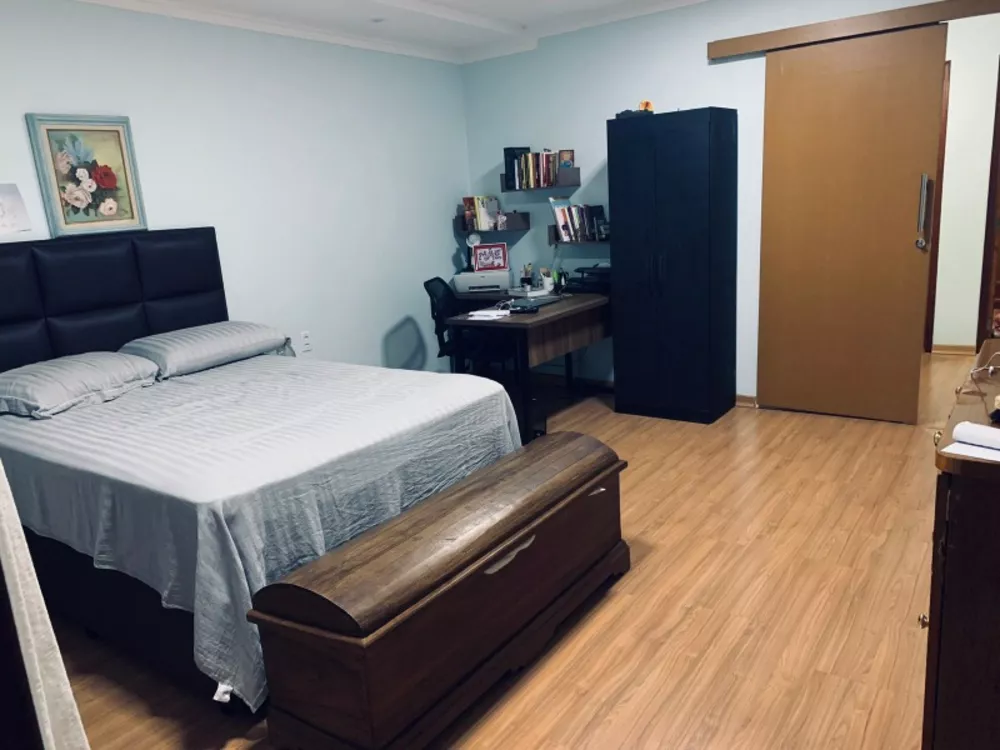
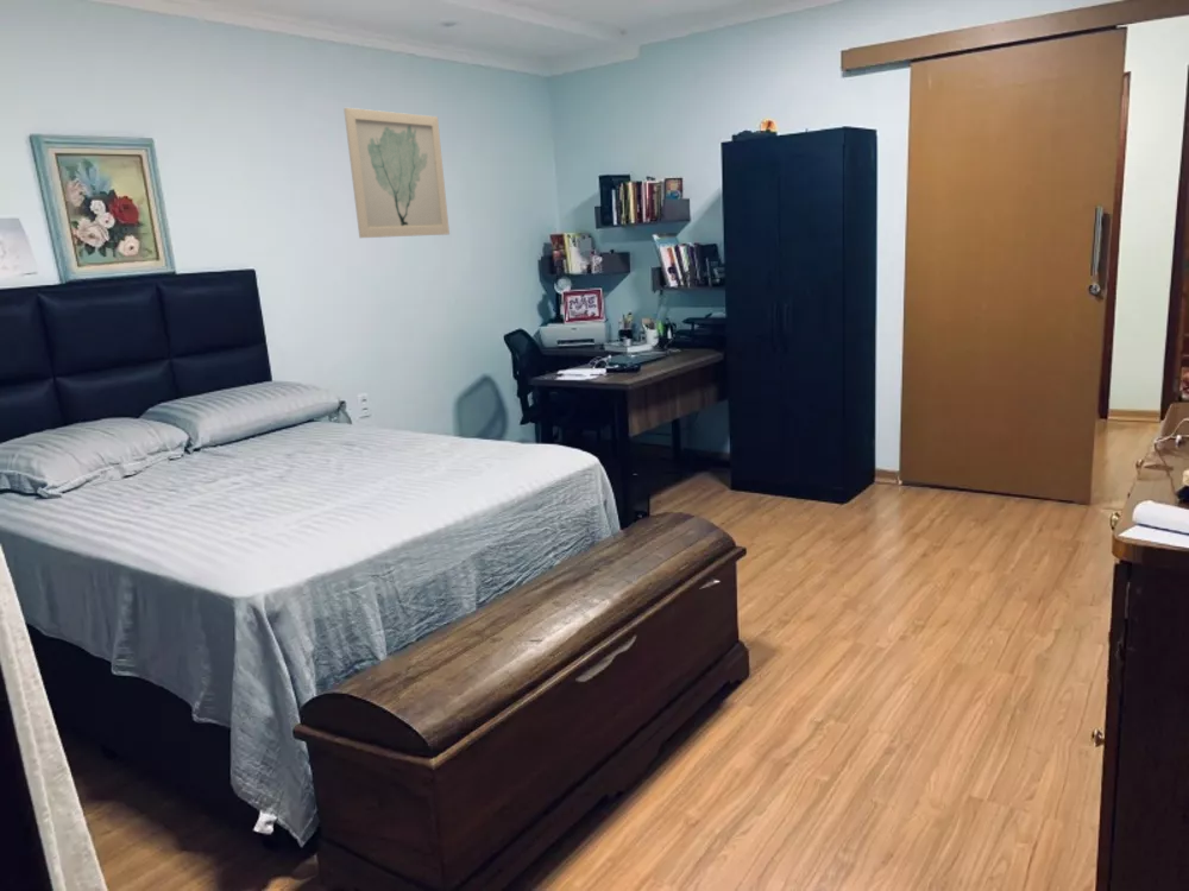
+ wall art (400, 175)
